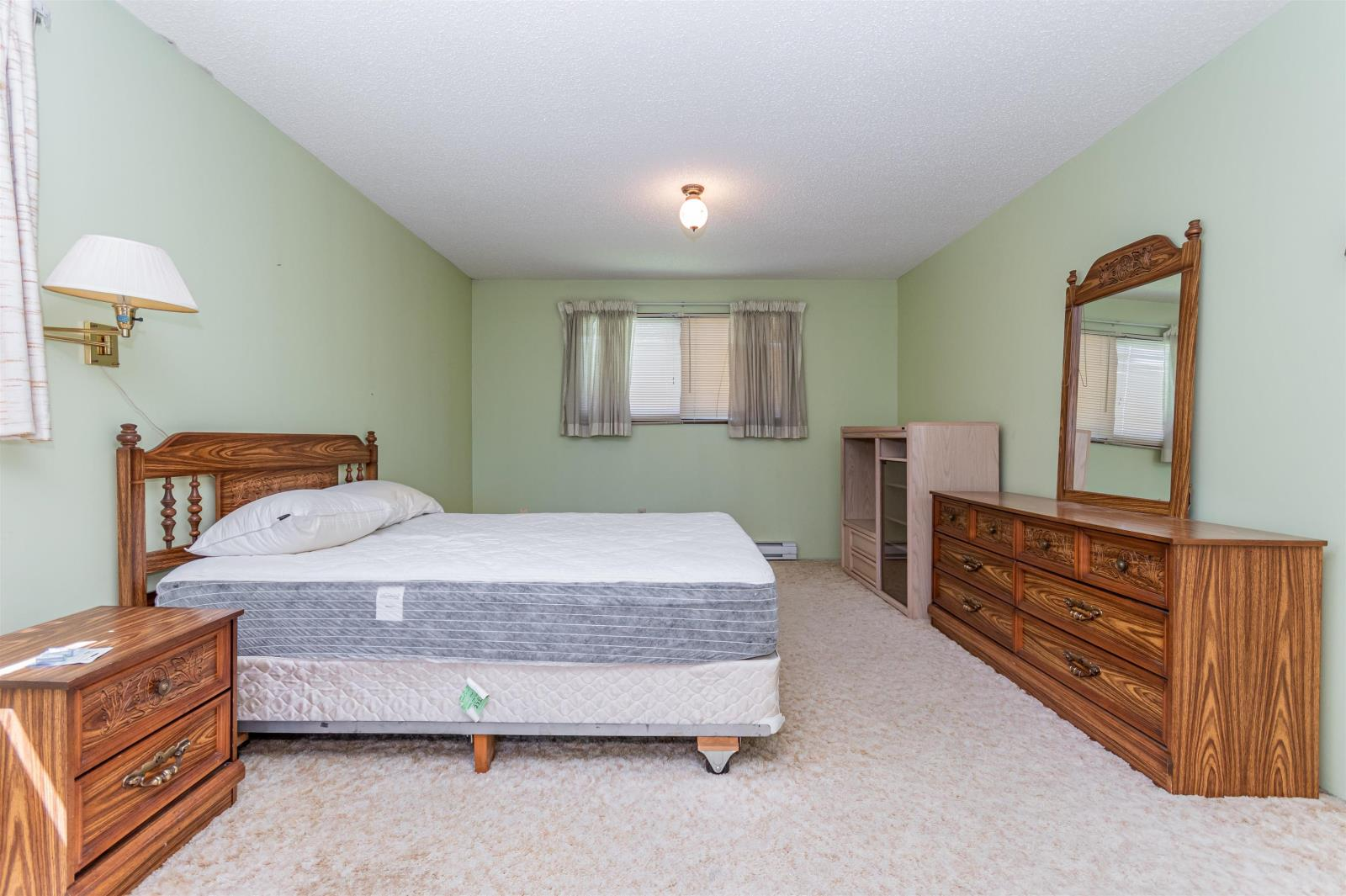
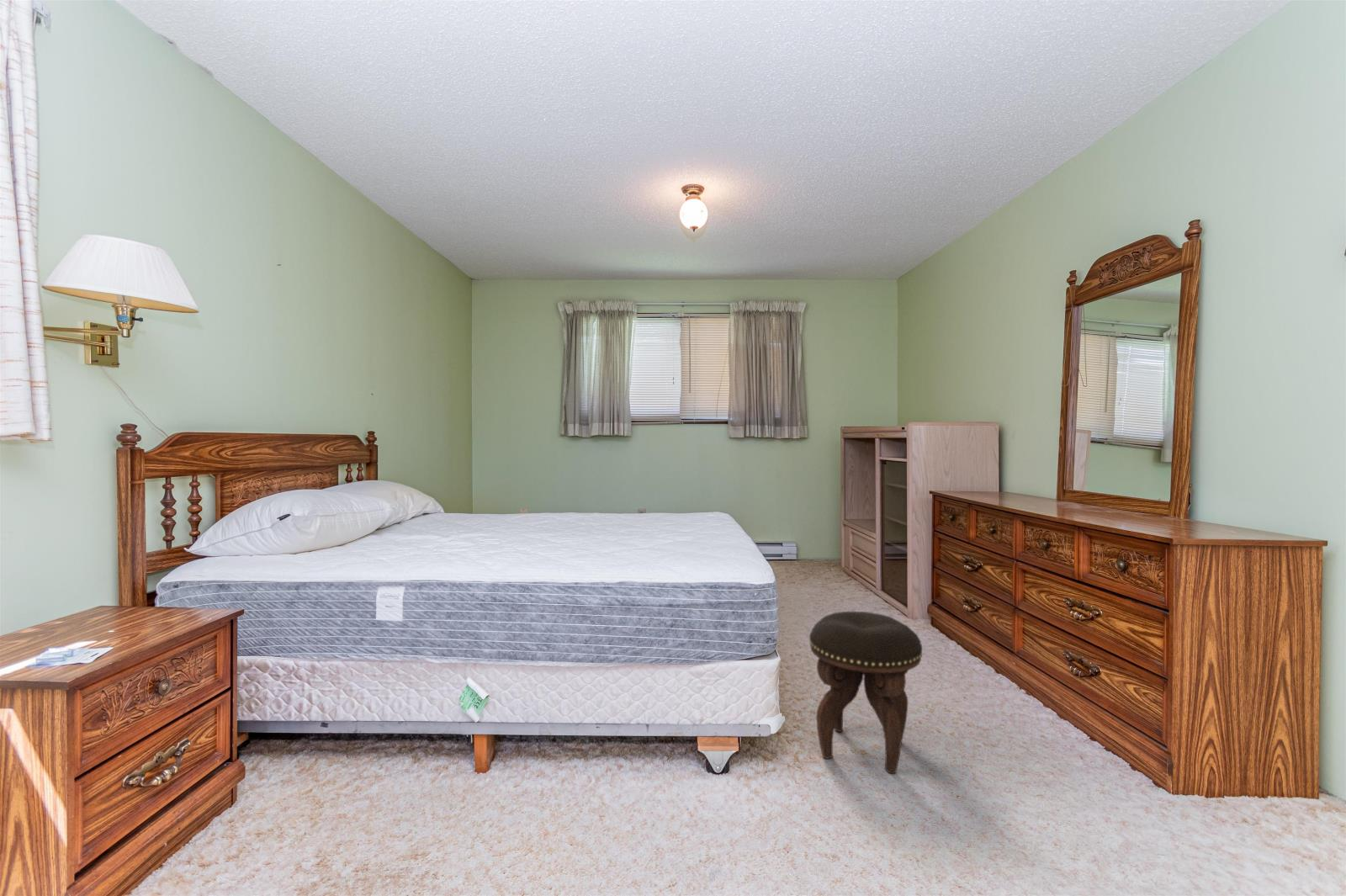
+ footstool (864, 685)
